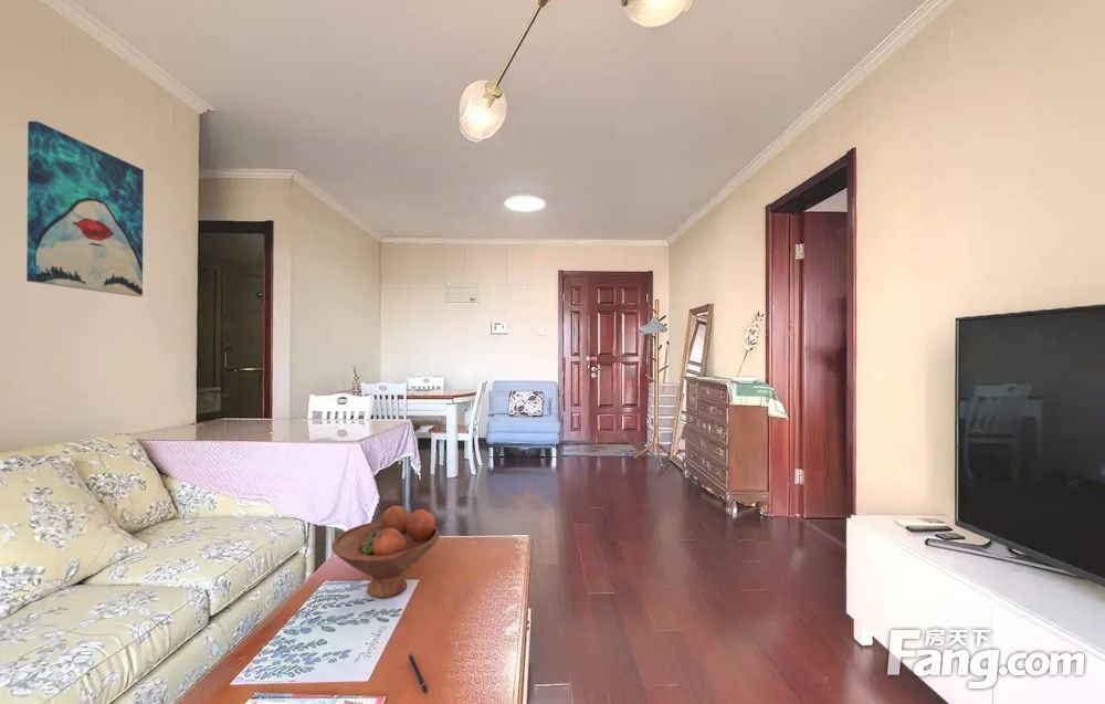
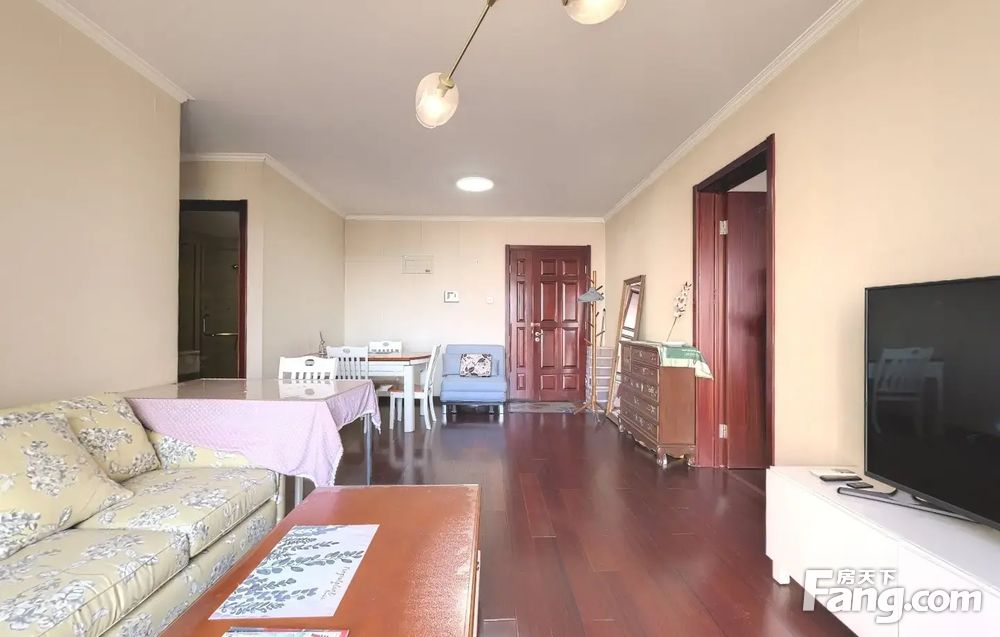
- wall art (92, 219)
- fruit bowl (387, 553)
- pen (418, 673)
